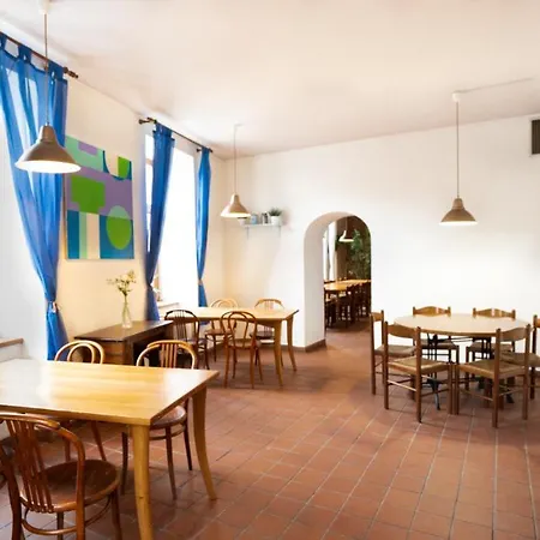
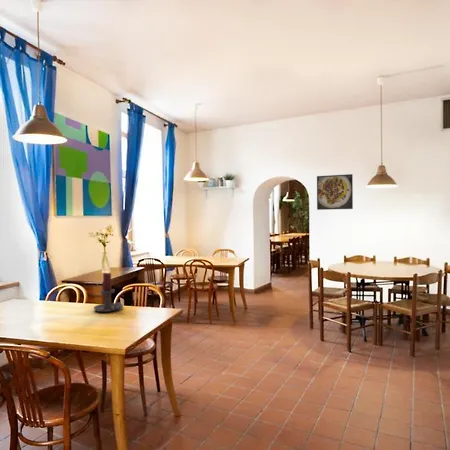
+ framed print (334, 192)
+ candle holder (110, 291)
